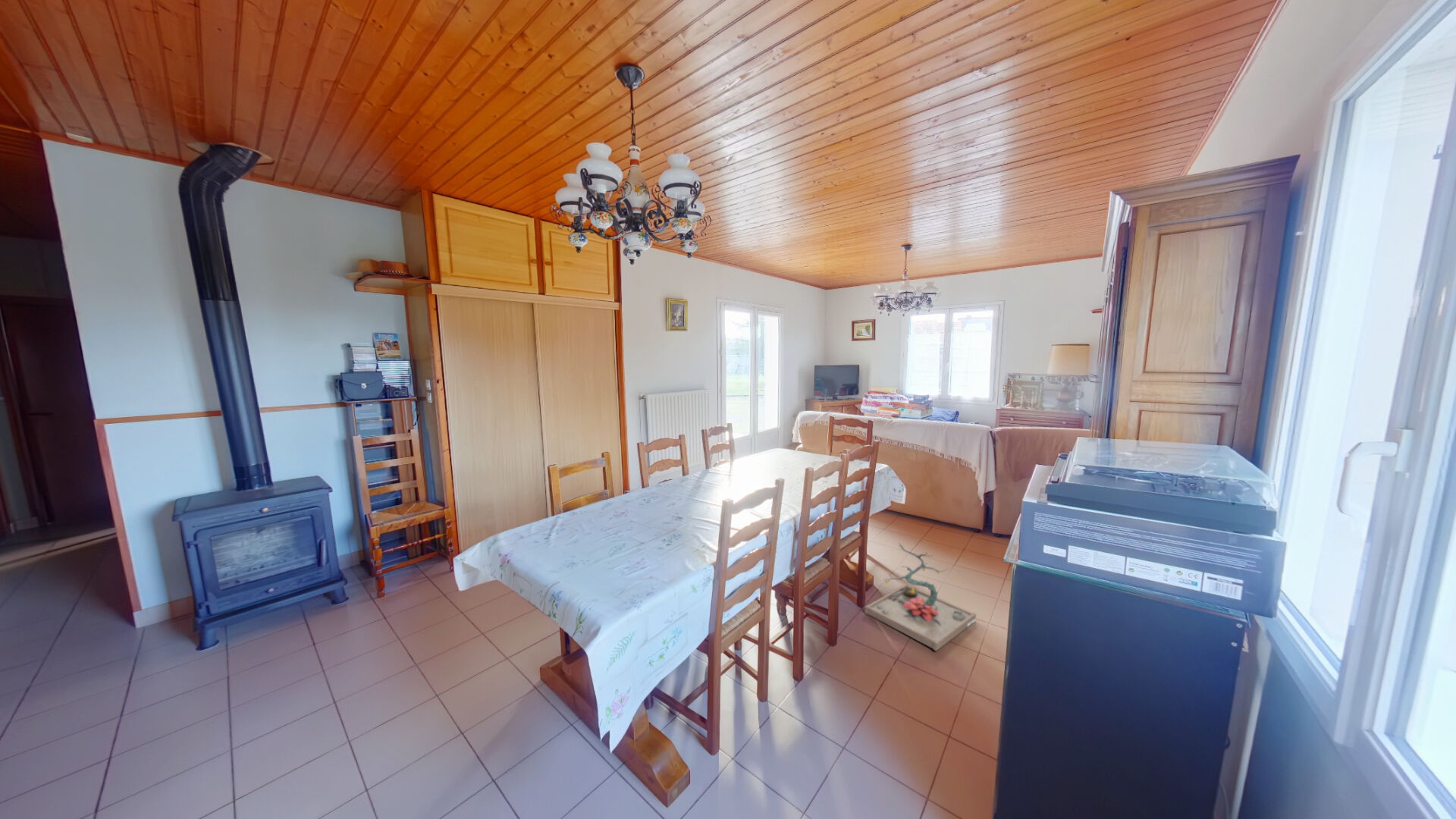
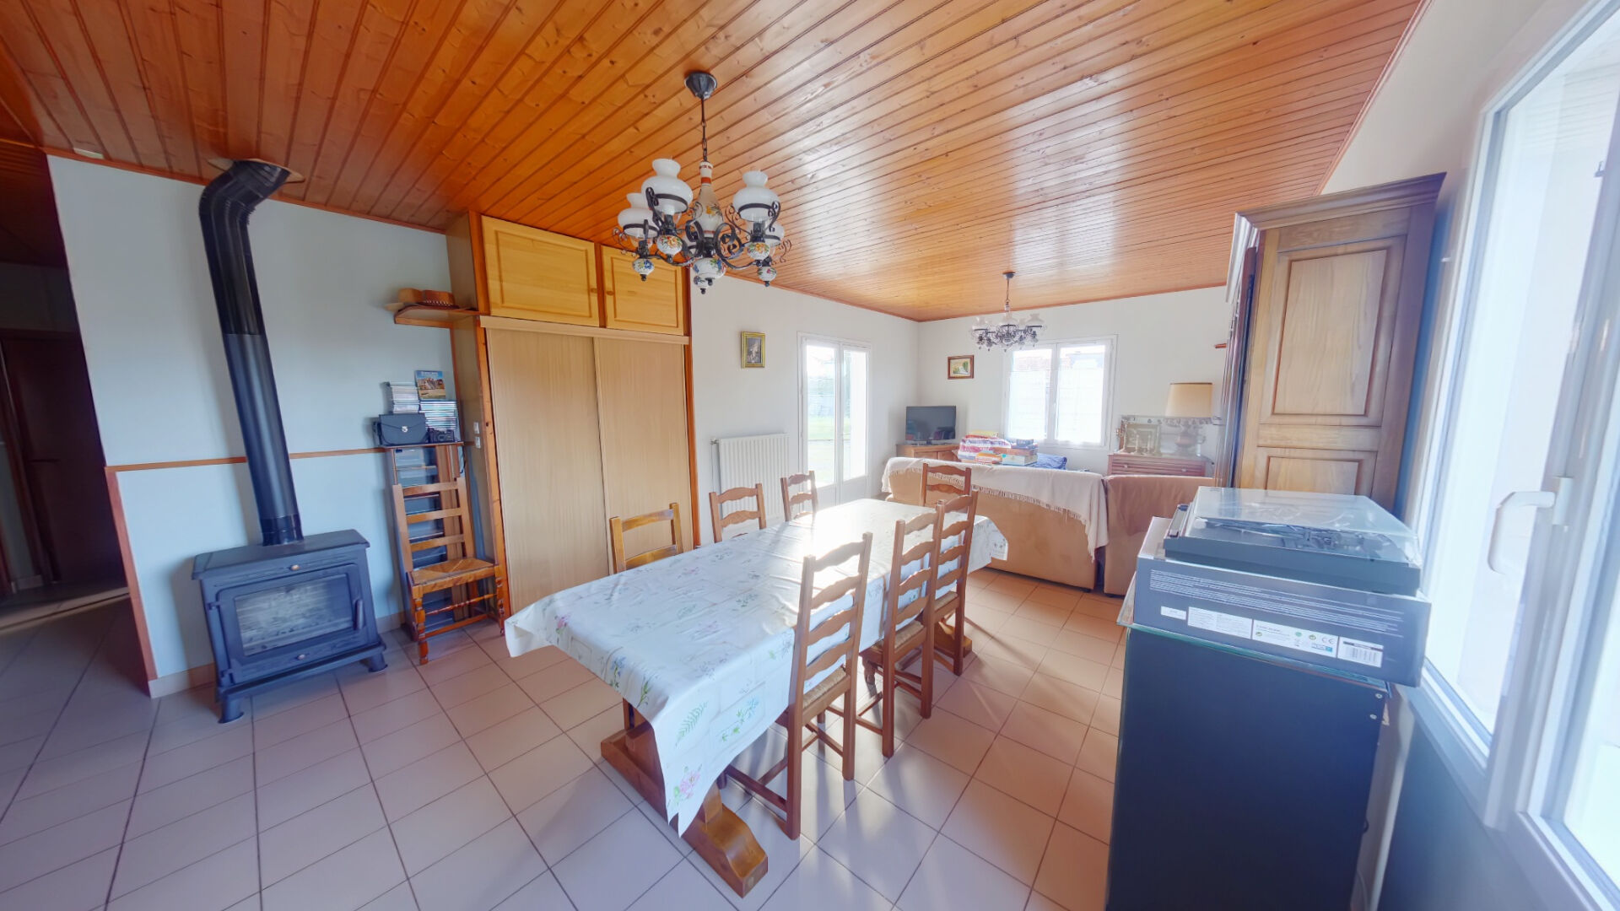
- decorative plant (921, 585)
